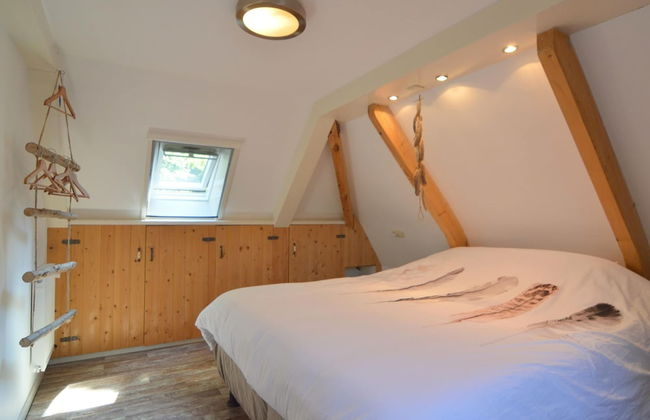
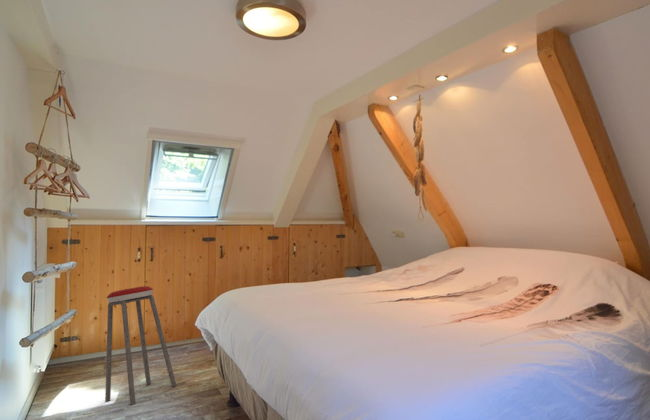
+ music stool (140, 338)
